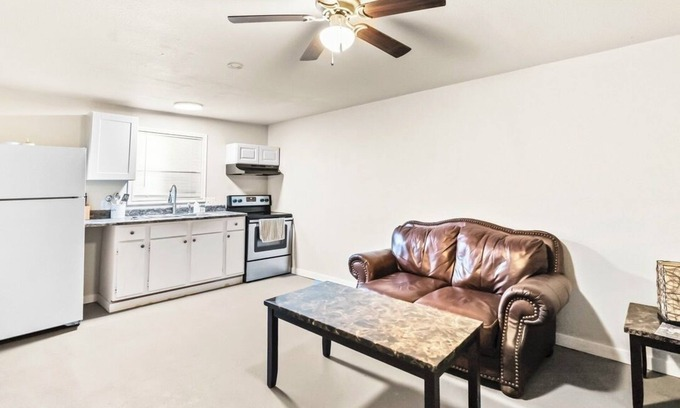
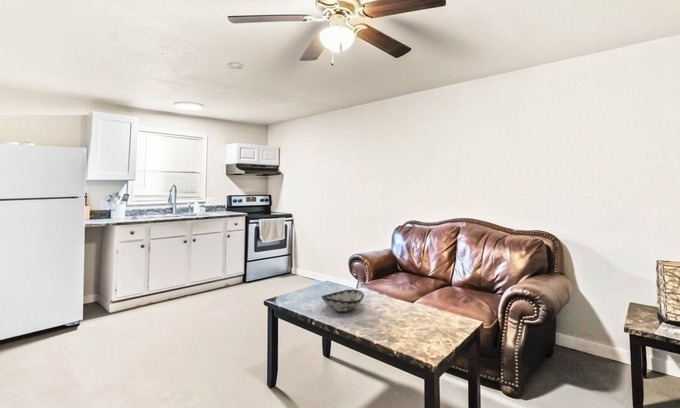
+ decorative bowl (342, 301)
